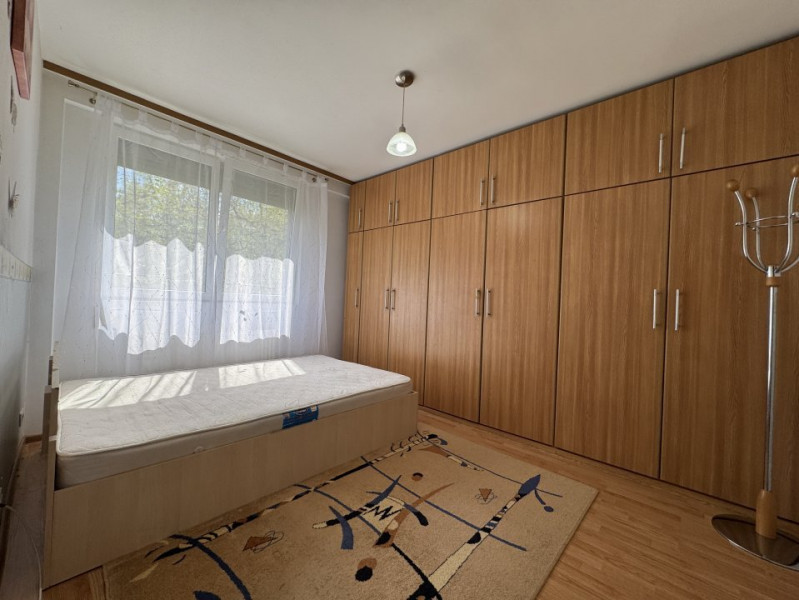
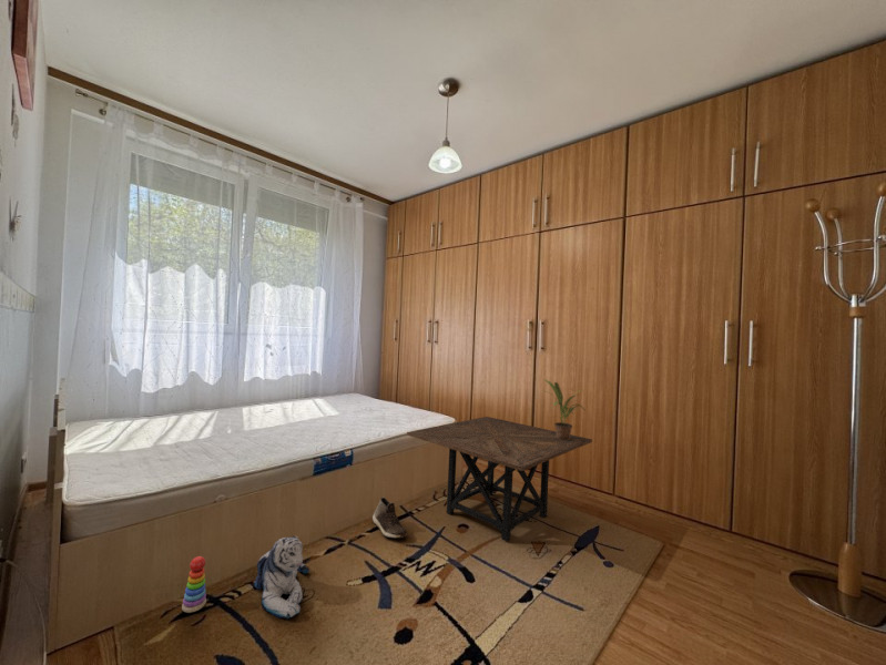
+ potted plant (560, 409)
+ stacking toy (195, 582)
+ side table (500, 477)
+ plush toy (286, 560)
+ shoe (388, 515)
